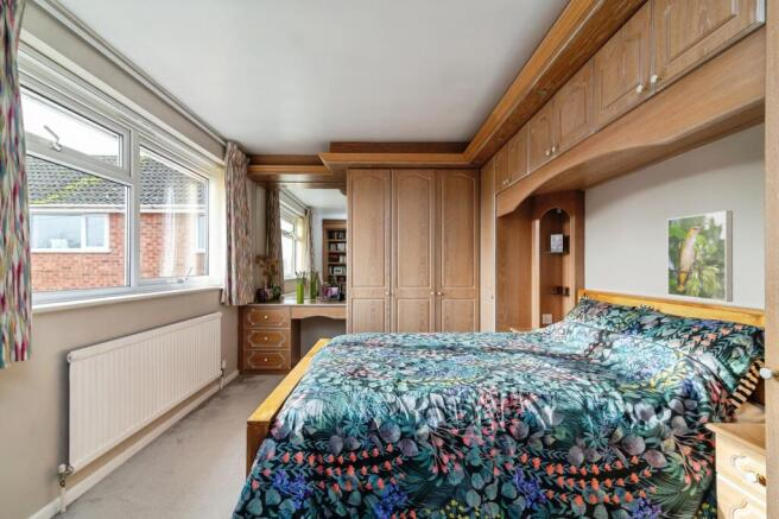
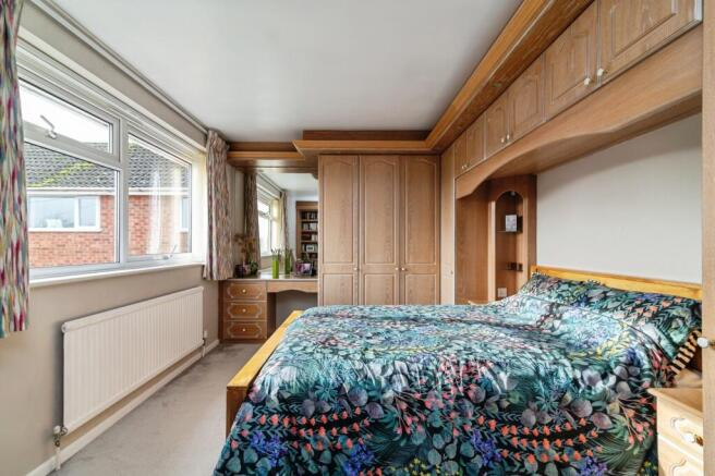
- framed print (696, 257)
